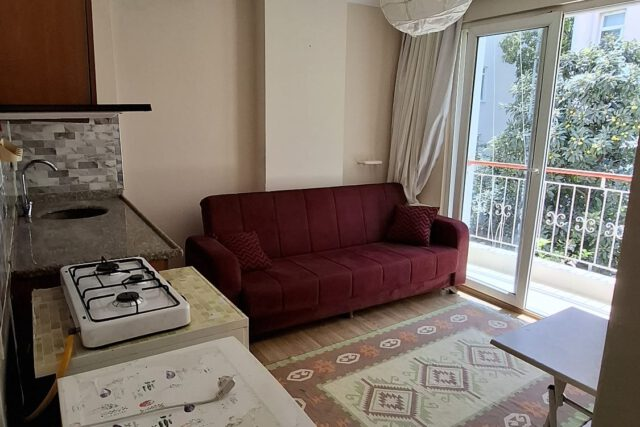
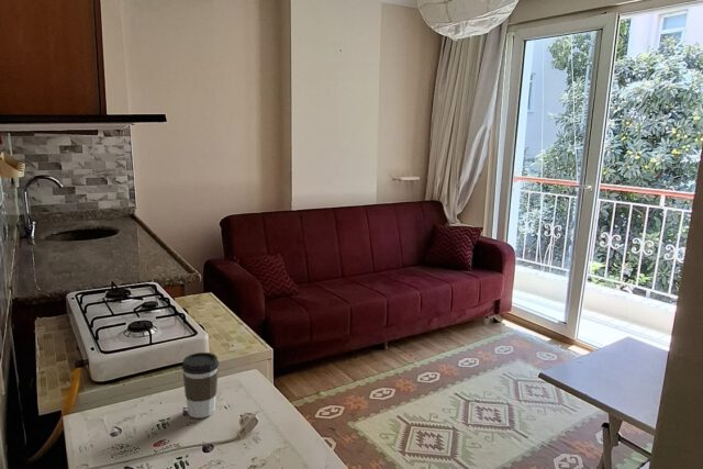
+ coffee cup (201, 384)
